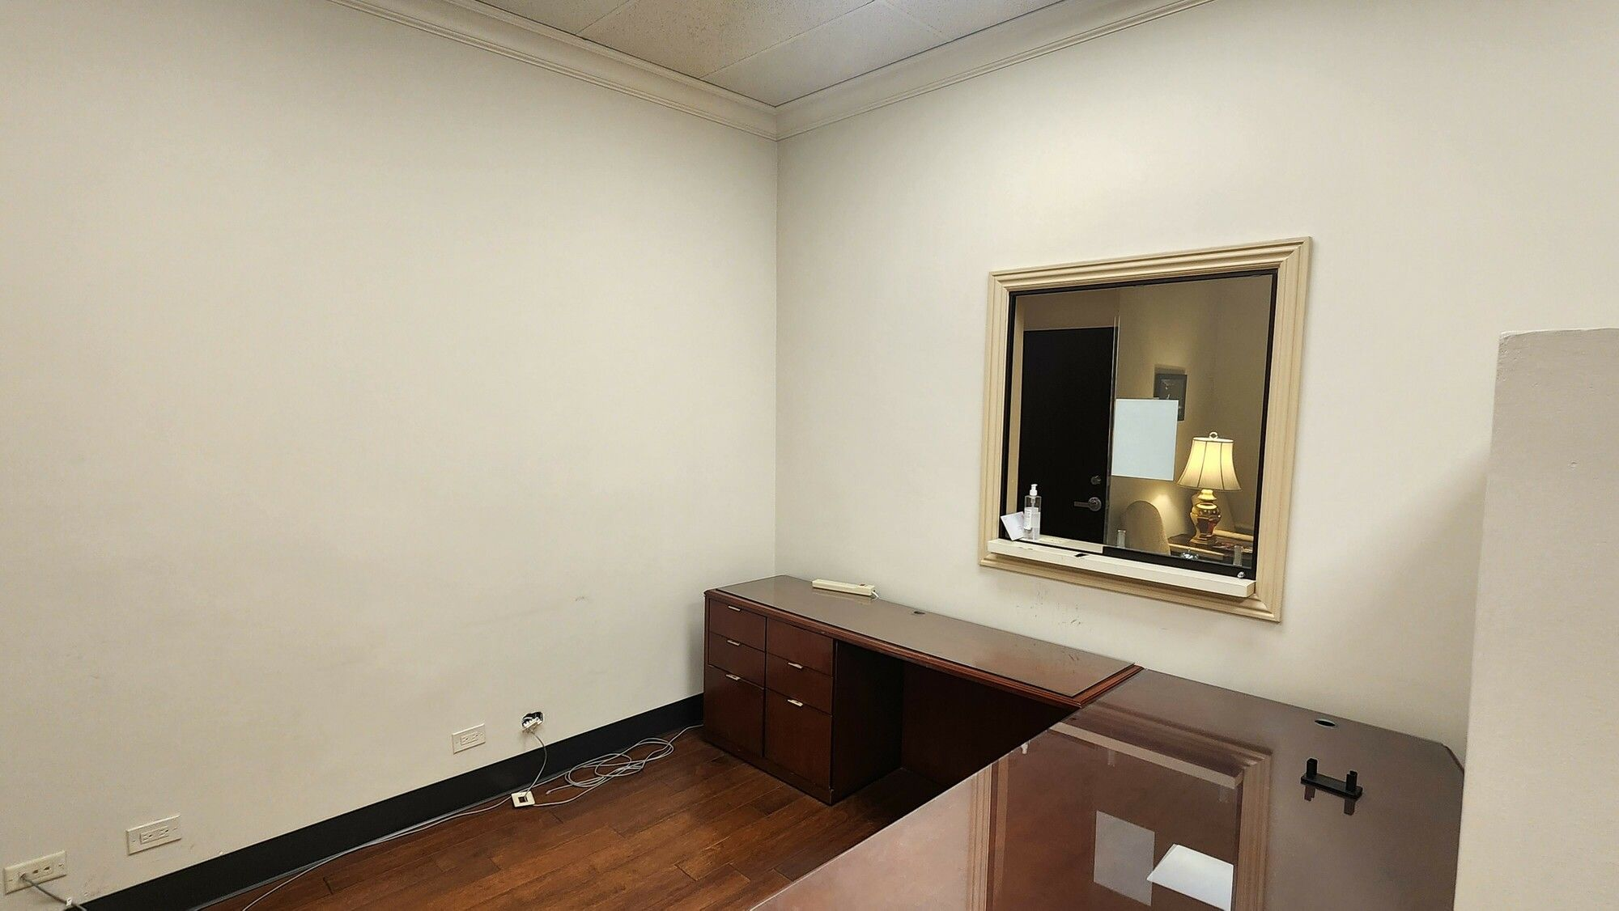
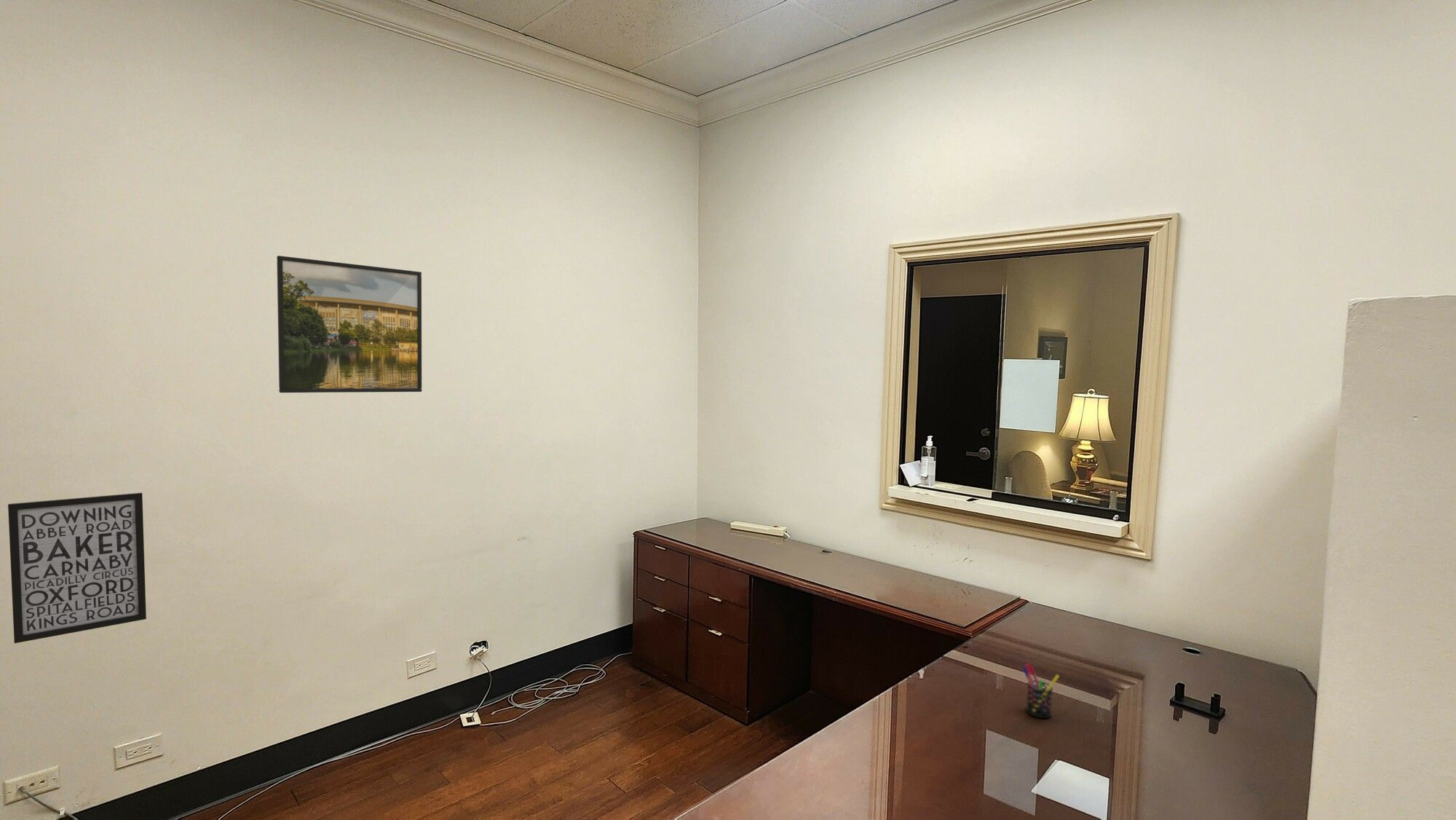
+ pen holder (1038, 690)
+ wall art (81, 564)
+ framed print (354, 328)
